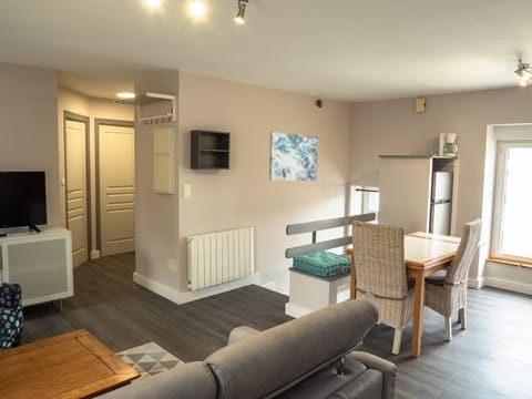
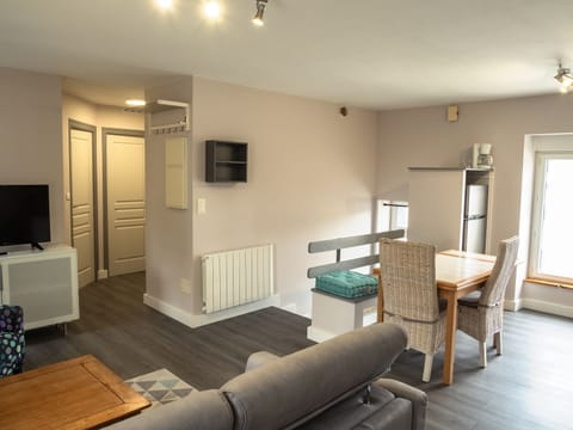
- wall art (294, 157)
